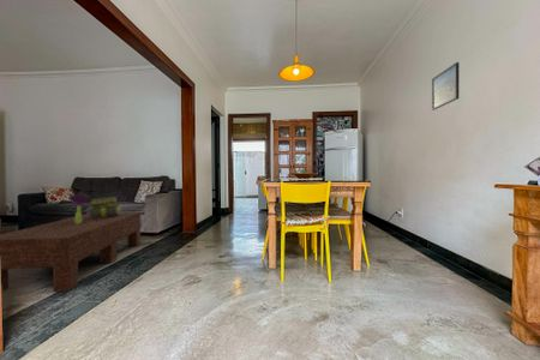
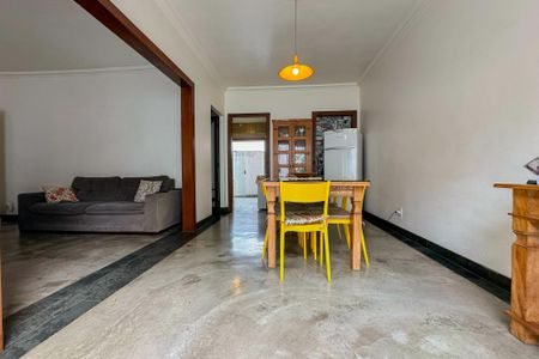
- coffee table (82, 242)
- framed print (444, 88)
- bouquet (79, 208)
- stack of books (104, 206)
